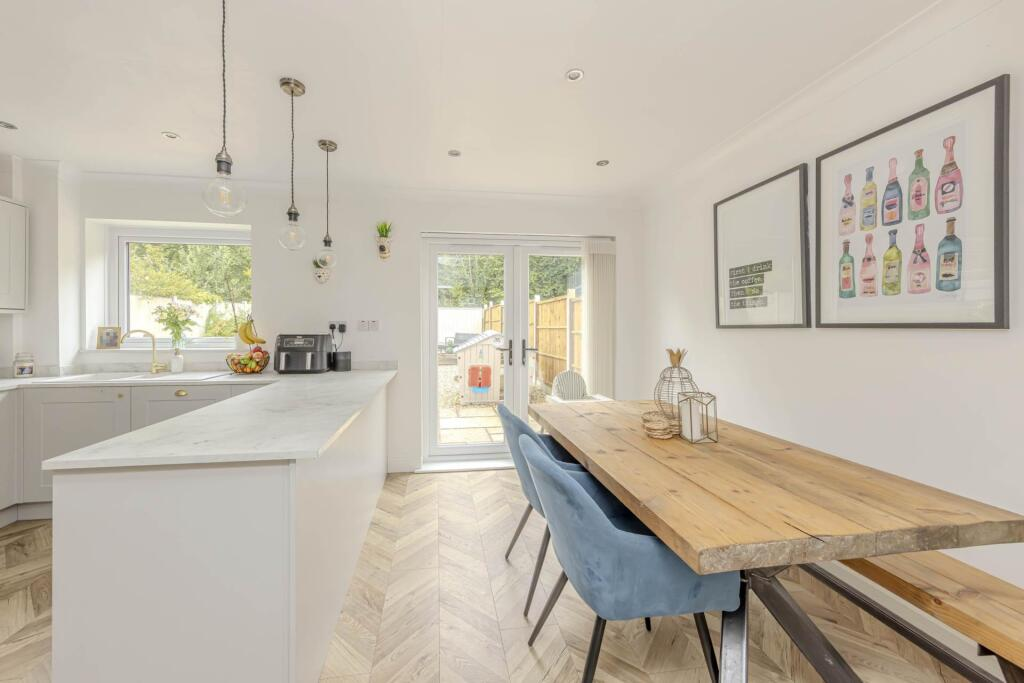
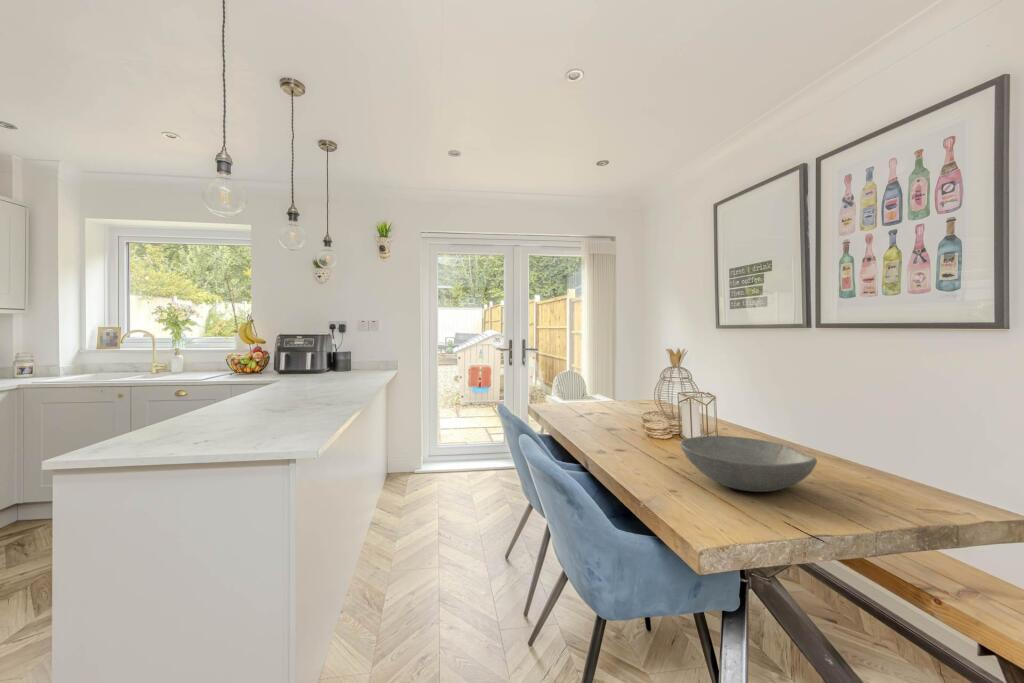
+ bowl (742, 466)
